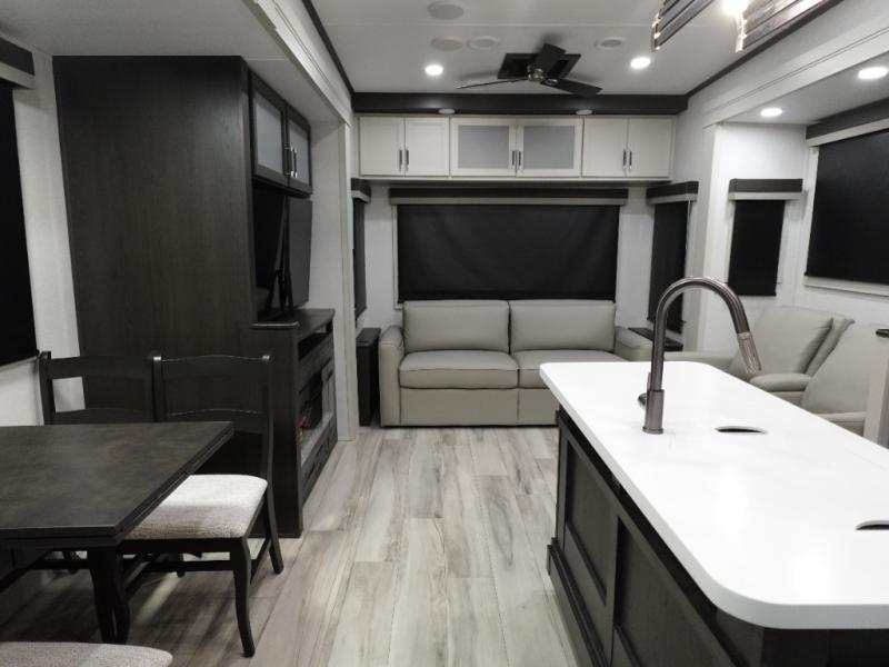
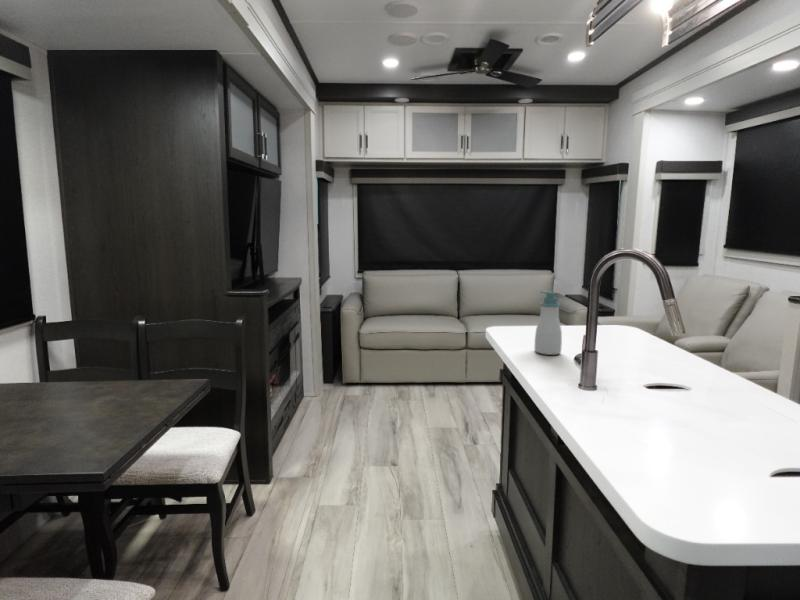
+ soap bottle (549, 322)
